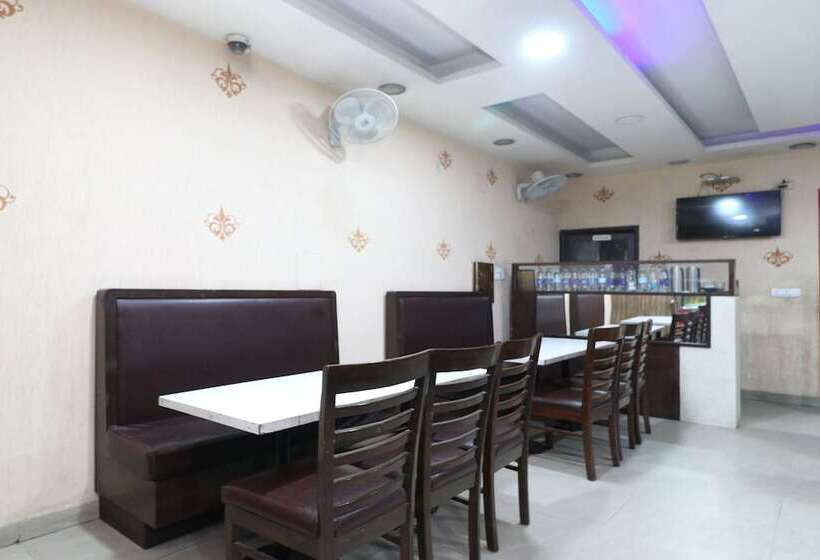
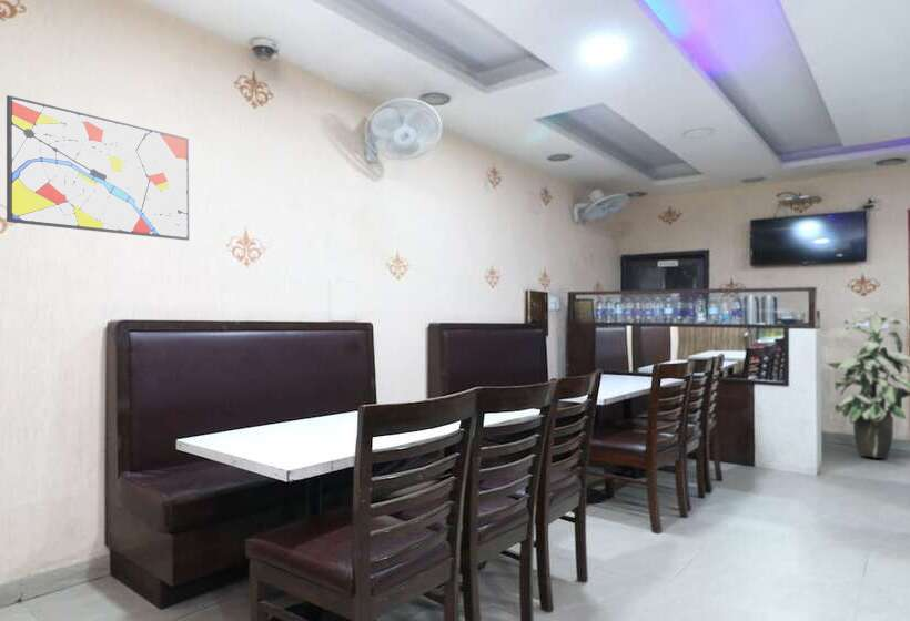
+ indoor plant (869, 381)
+ wall art (107, 175)
